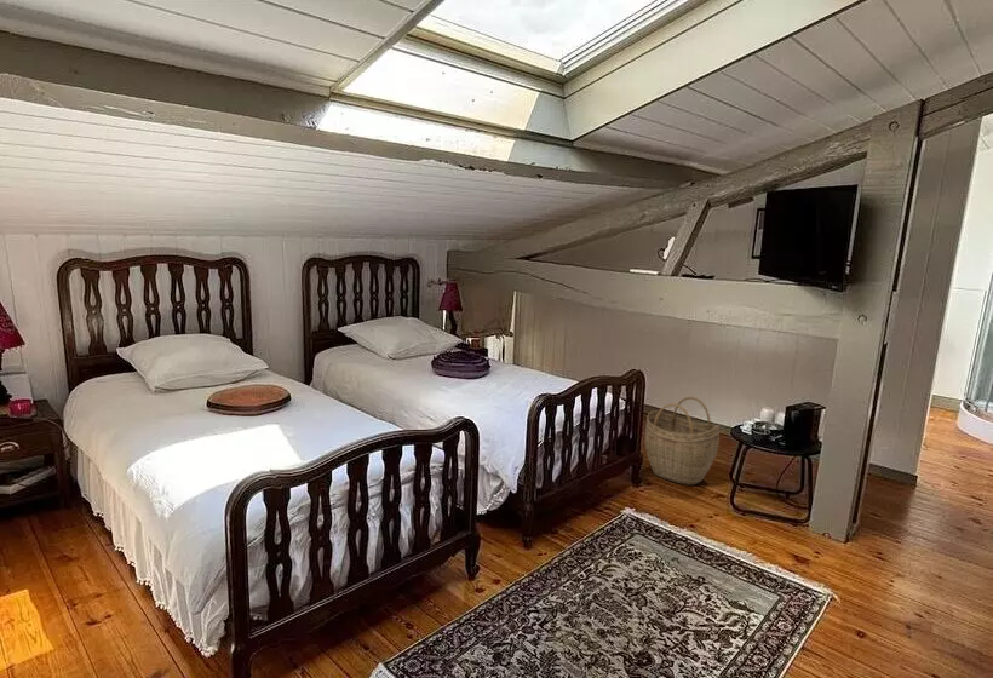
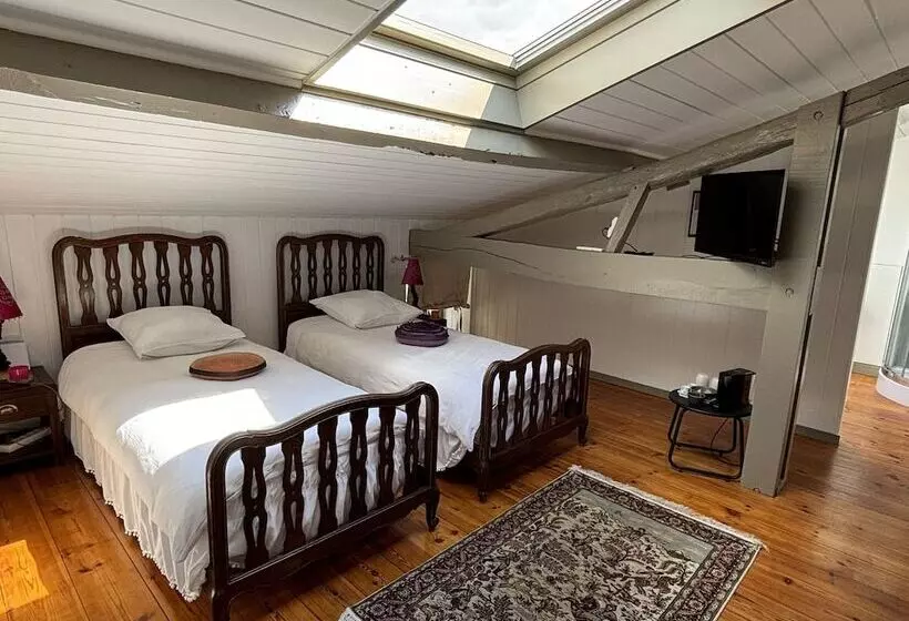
- woven basket (681, 438)
